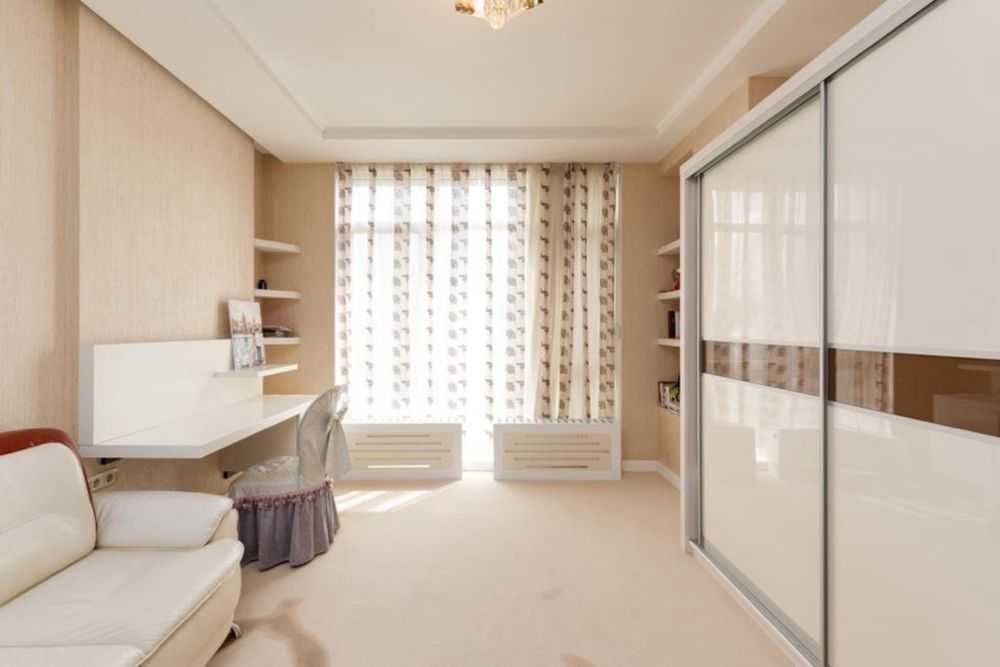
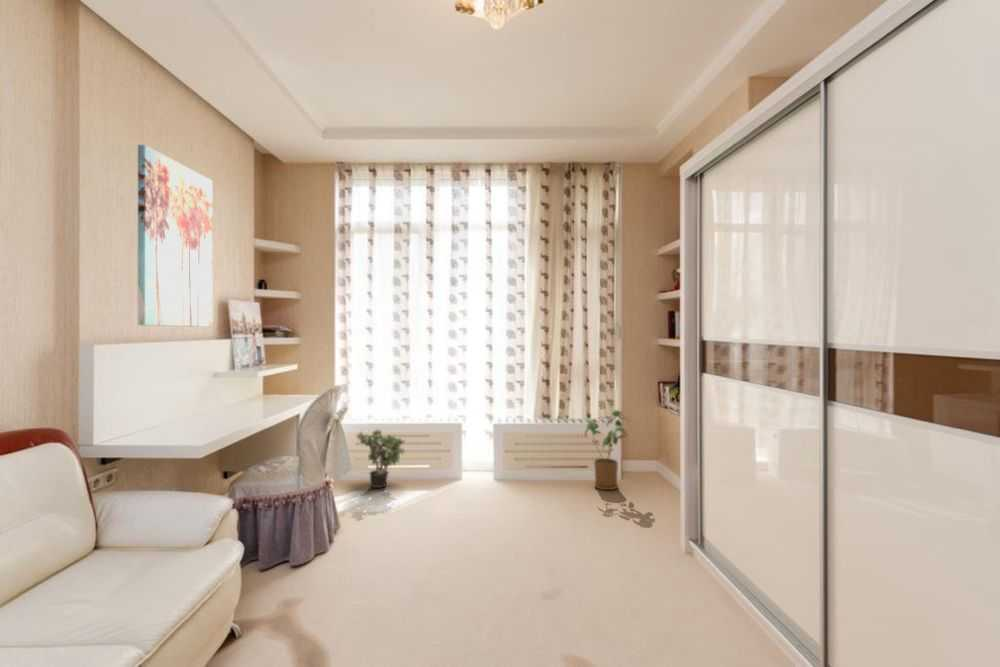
+ potted plant (380, 458)
+ wall art (179, 245)
+ house plant (609, 448)
